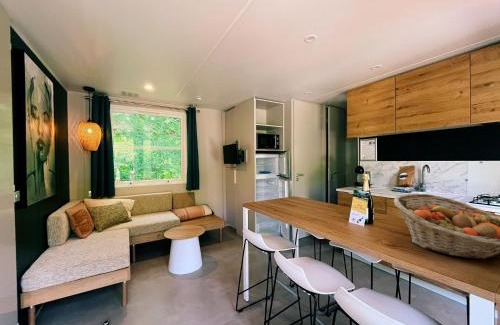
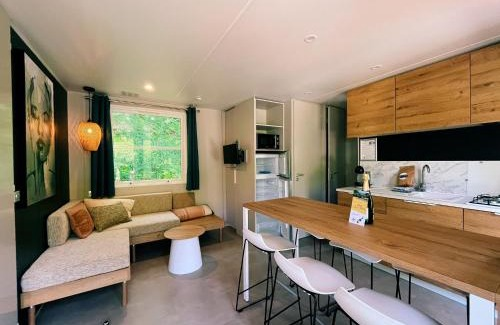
- fruit basket (448, 221)
